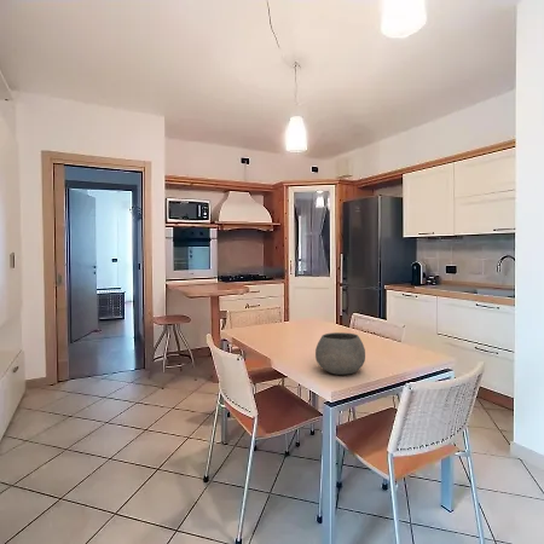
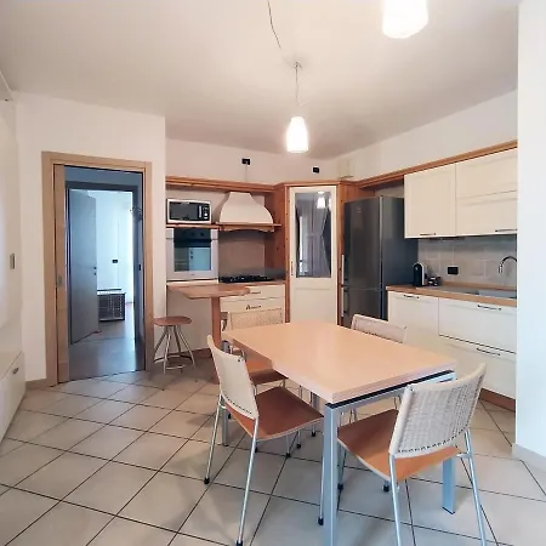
- bowl (340, 353)
